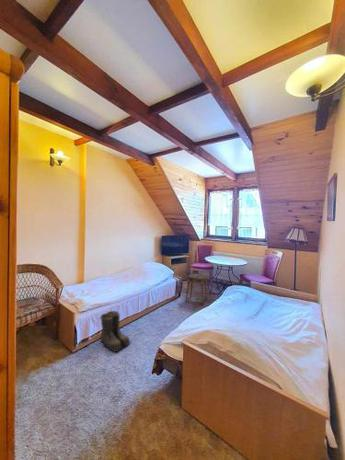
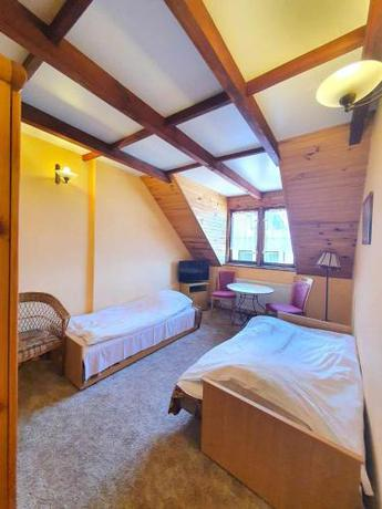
- stool (200, 285)
- boots (114, 329)
